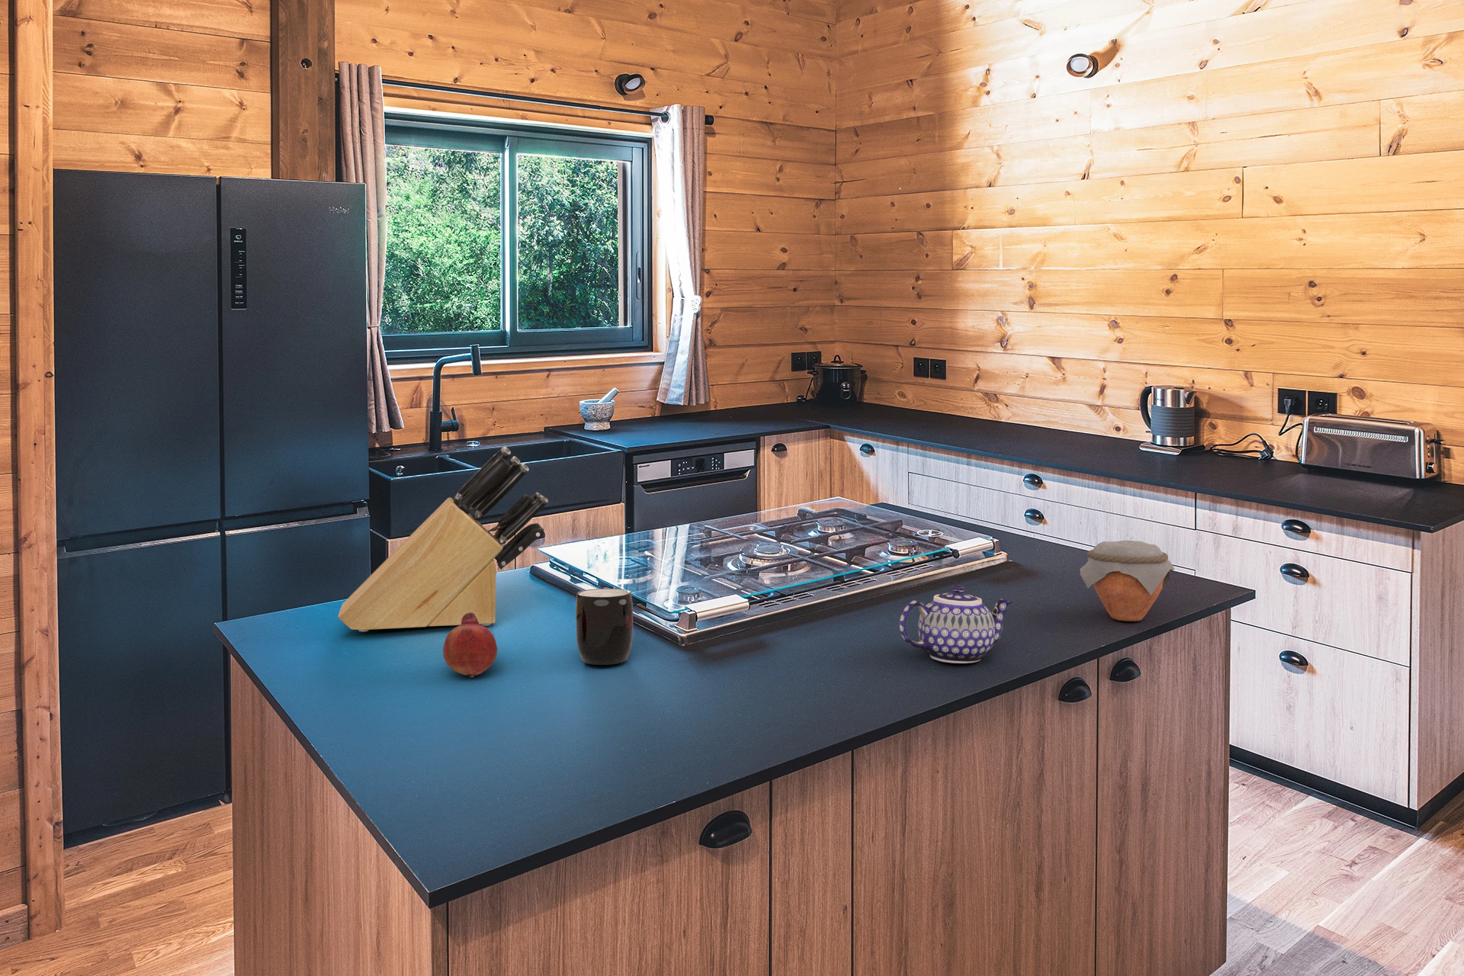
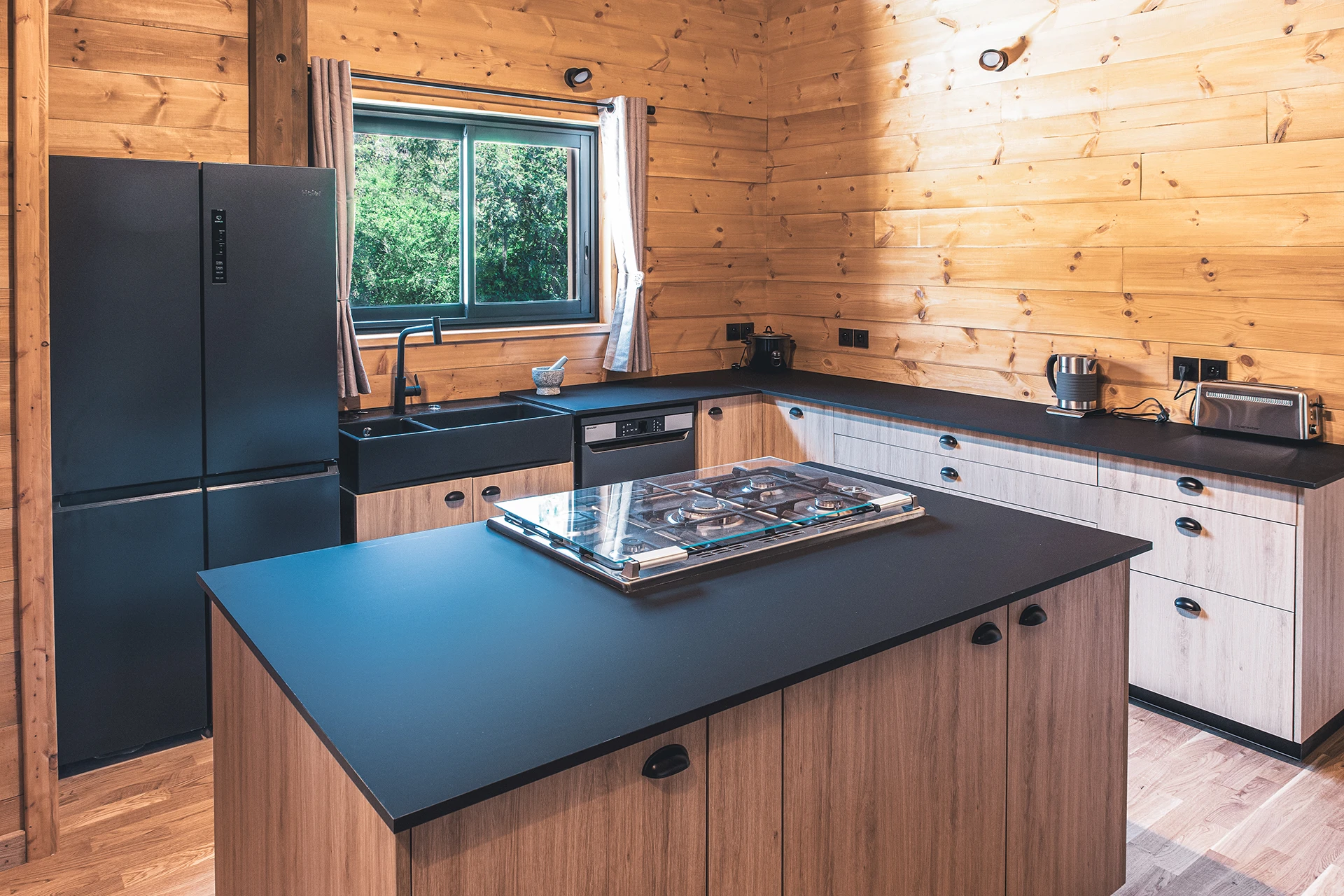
- jar (1127, 581)
- teapot (956, 621)
- knife block (444, 535)
- mug (602, 624)
- fruit (469, 645)
